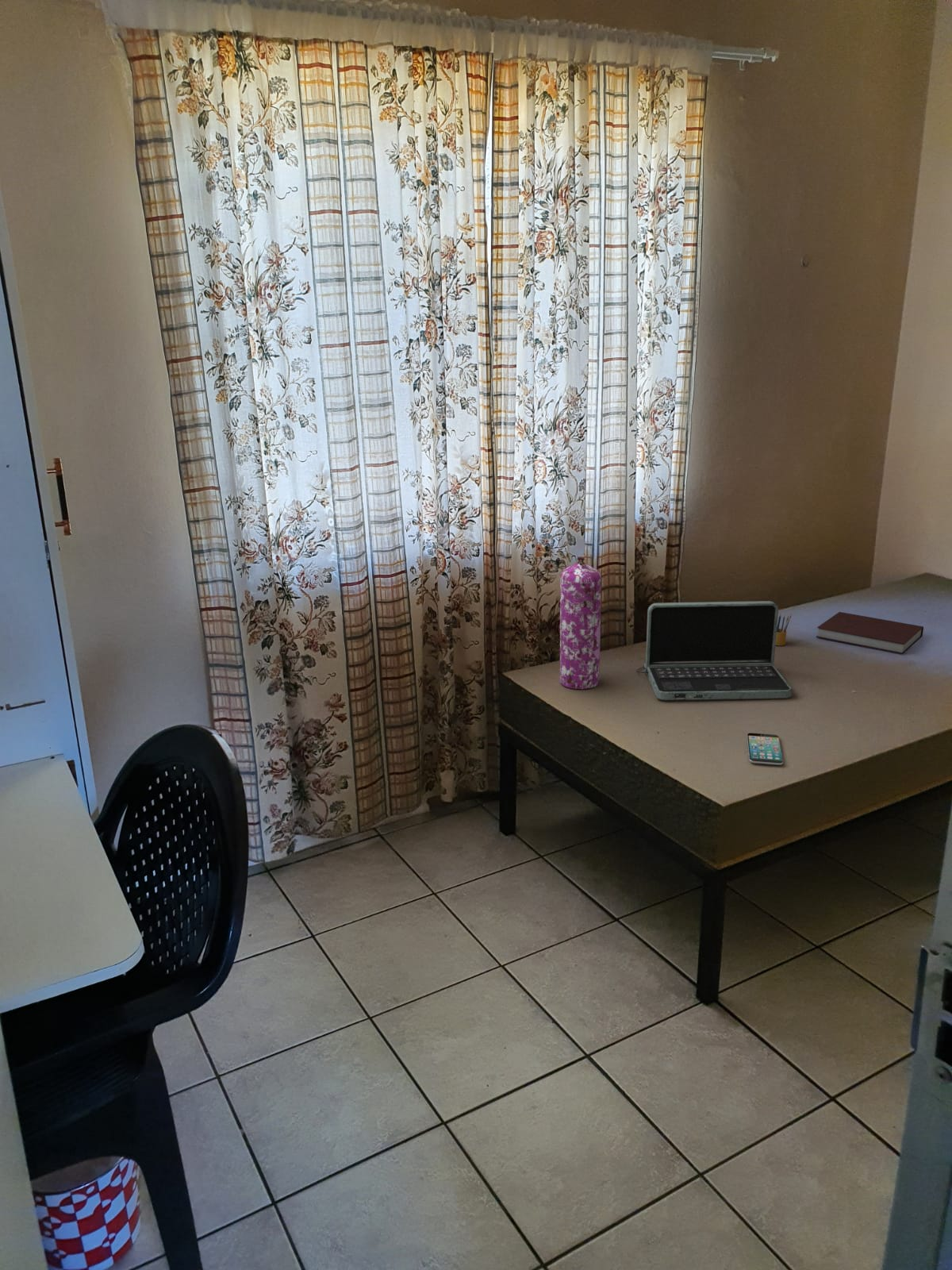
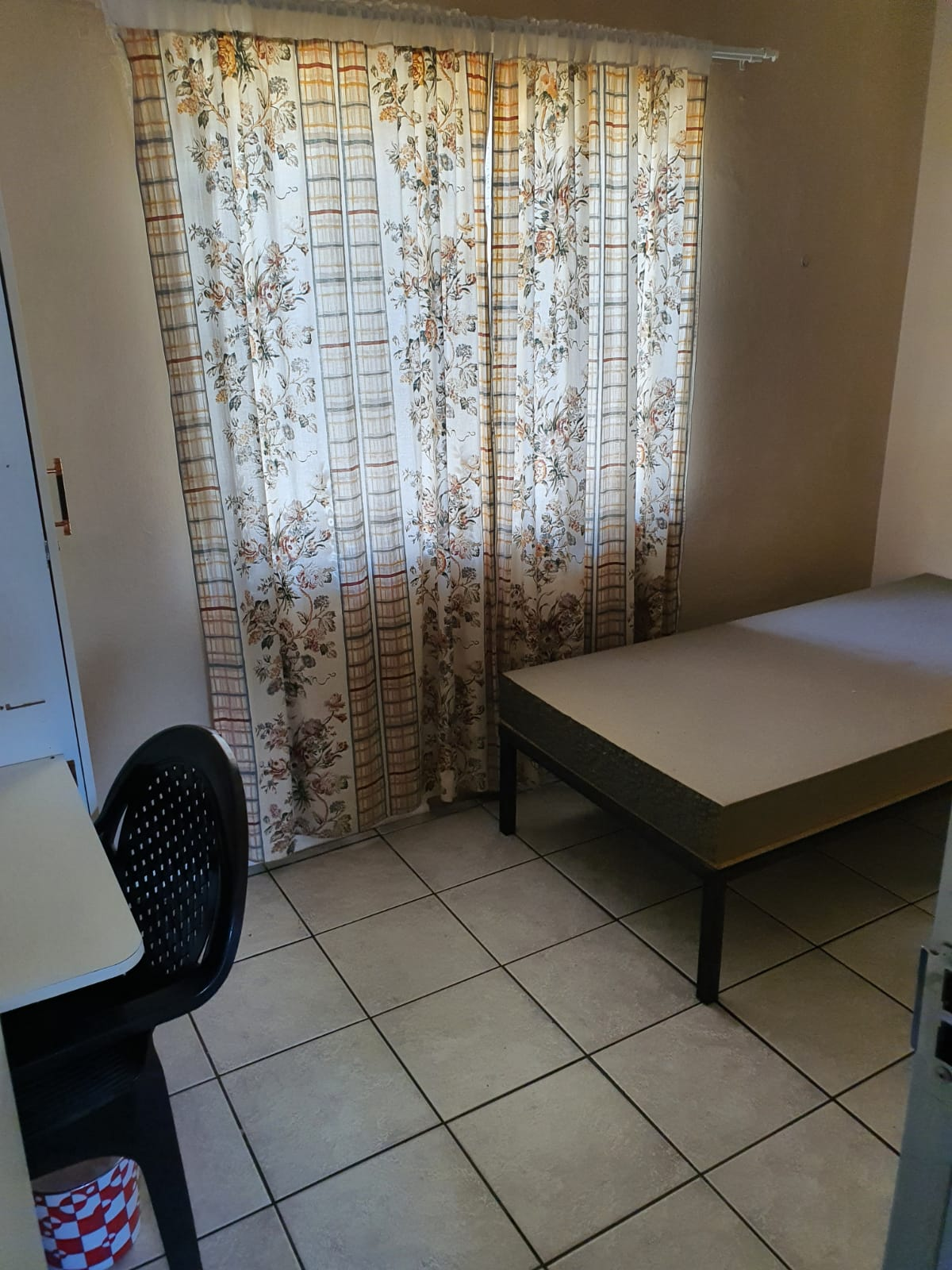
- notebook (869, 631)
- laptop (712, 646)
- gas cylinder (580, 621)
- pencil box (778, 627)
- smartphone (764, 748)
